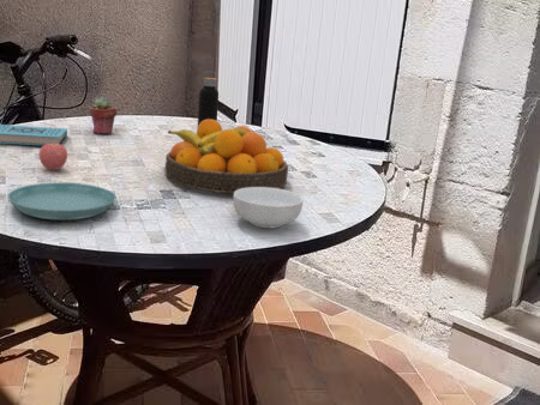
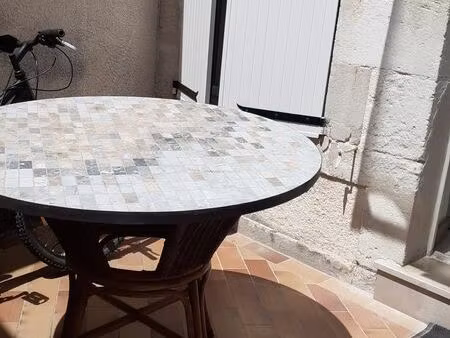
- book (28, 134)
- water bottle (208, 107)
- fruit bowl (228, 151)
- potted succulent (102, 115)
- saucer (62, 201)
- cereal bowl (266, 208)
- apple (53, 155)
